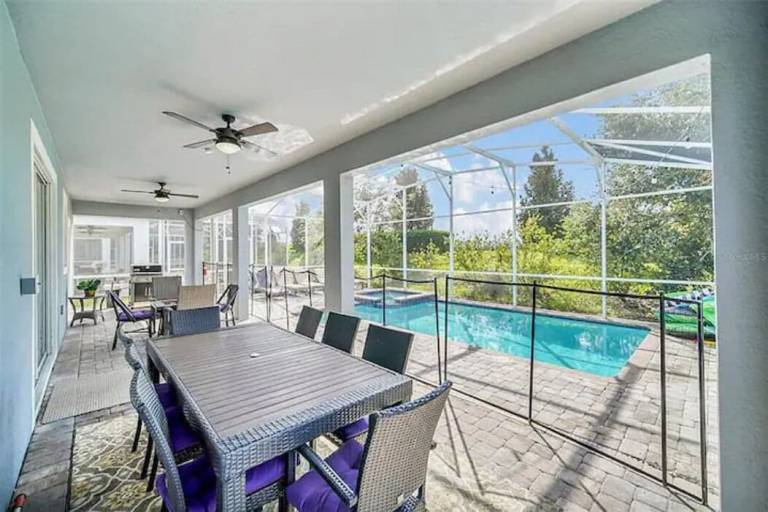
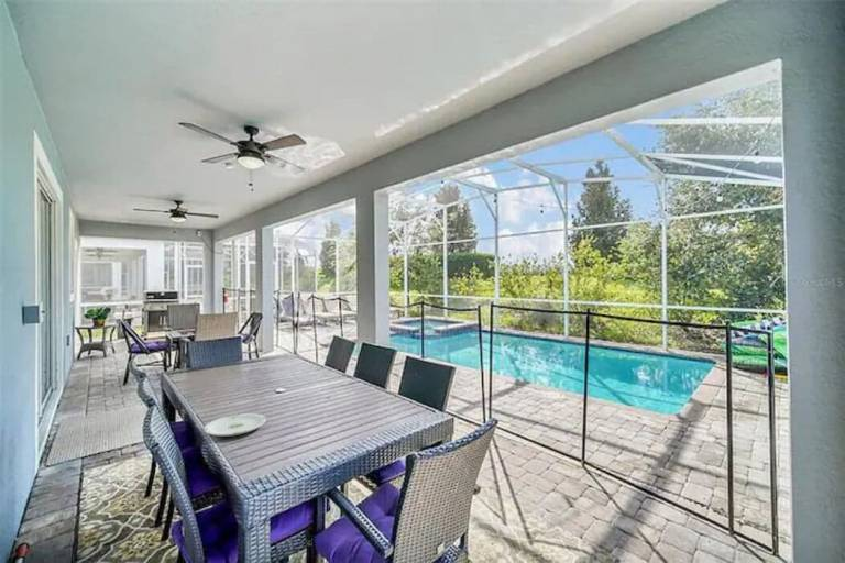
+ plate (235, 426)
